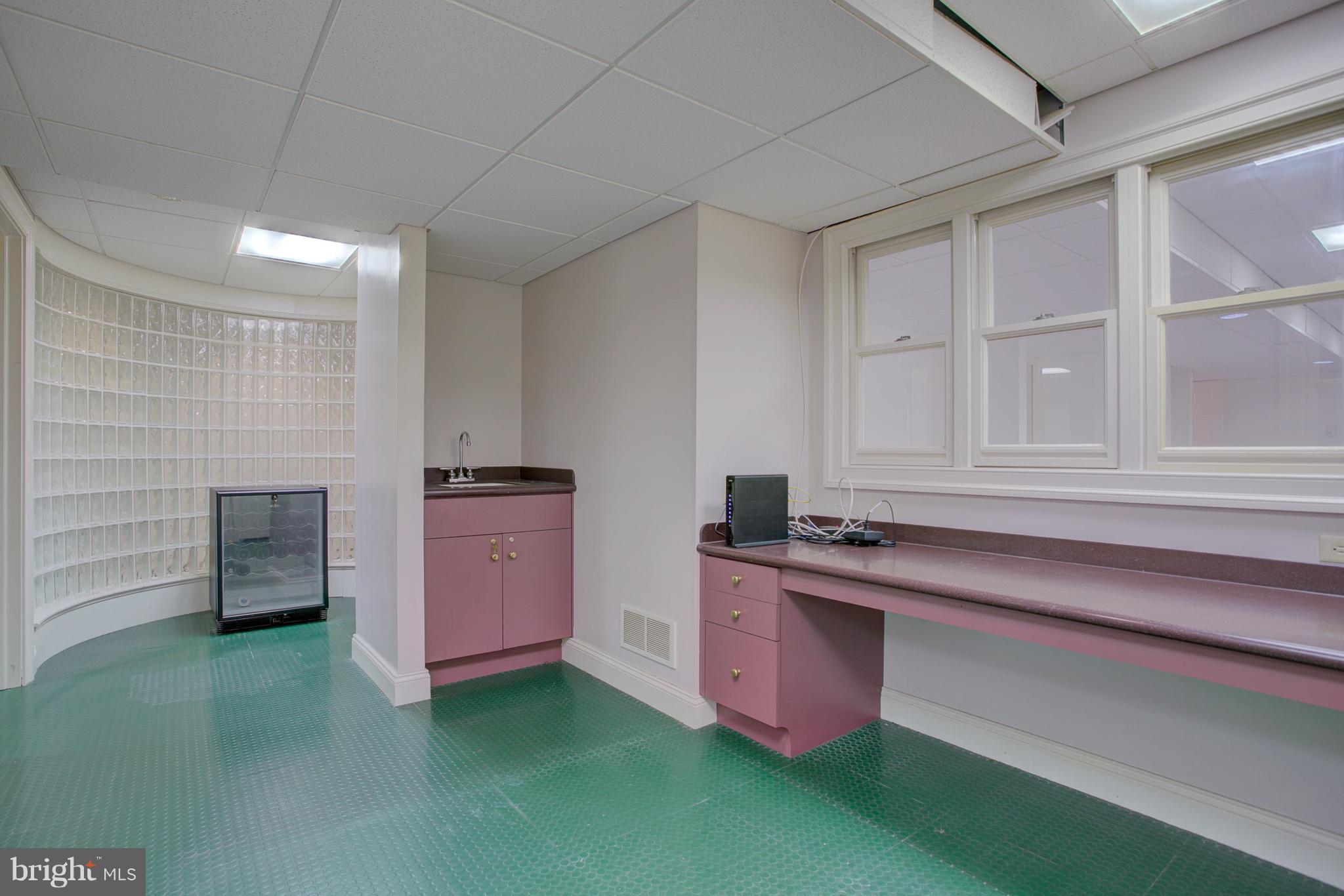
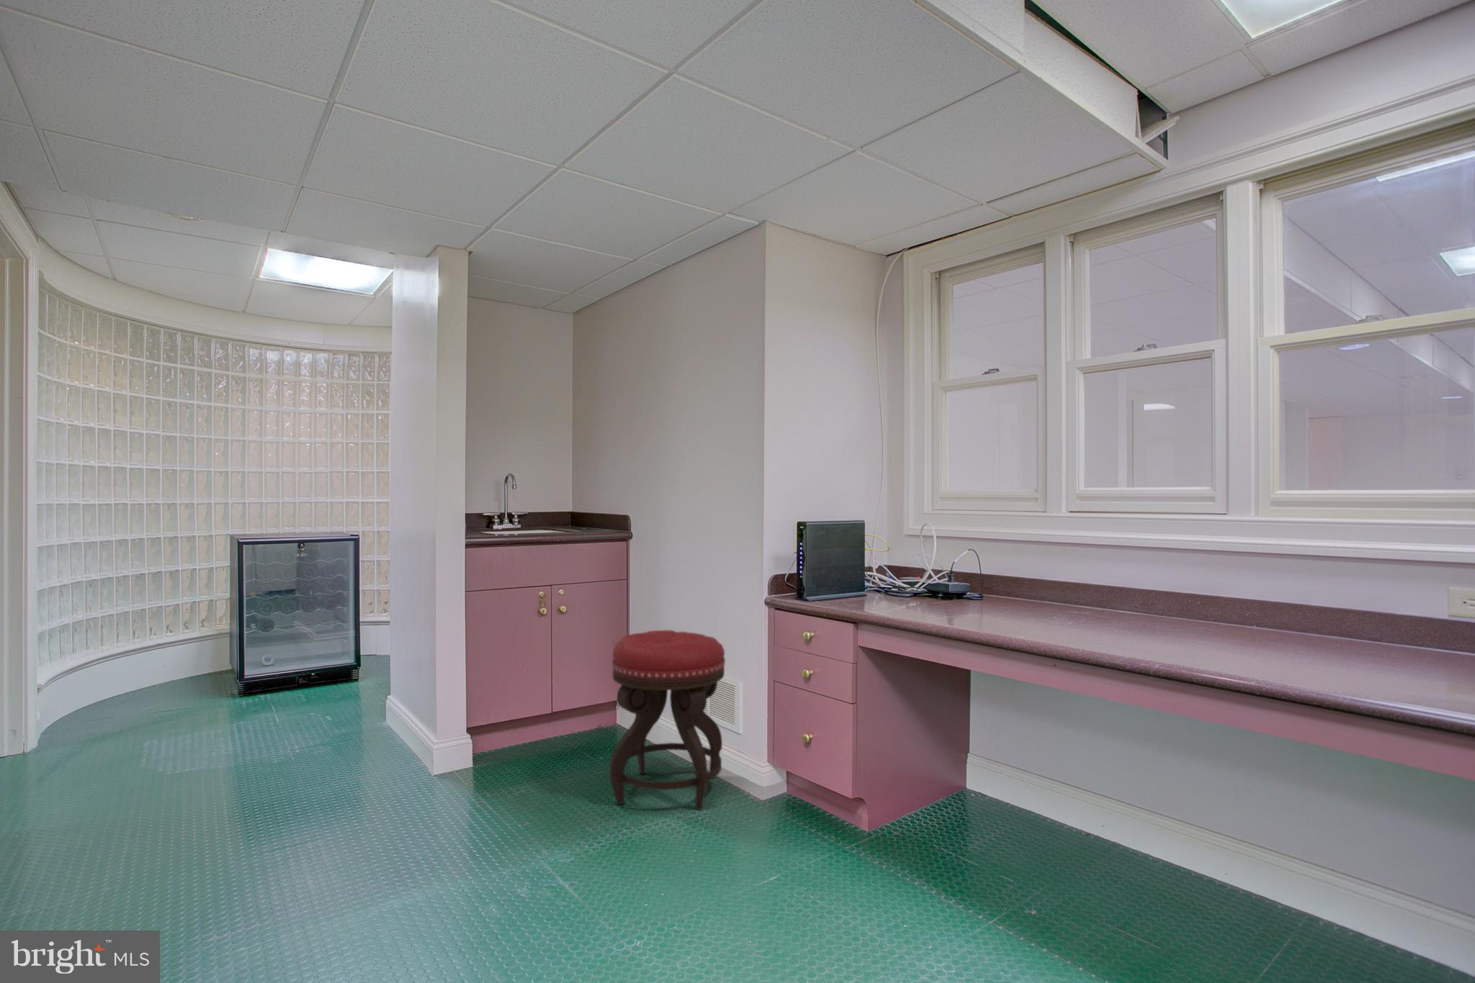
+ stool (672, 710)
